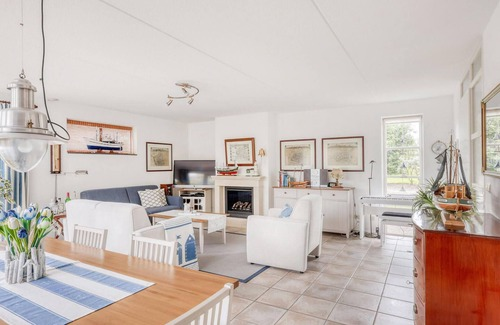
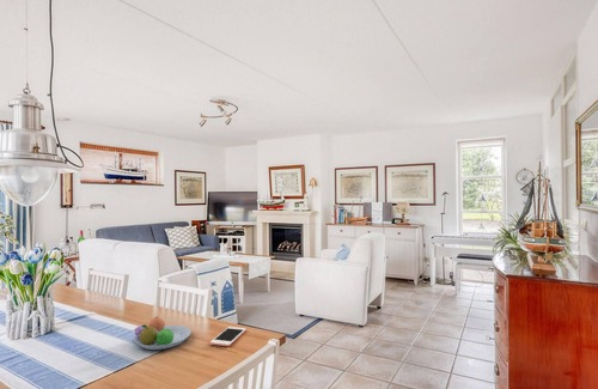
+ fruit bowl (161, 330)
+ cell phone (228, 335)
